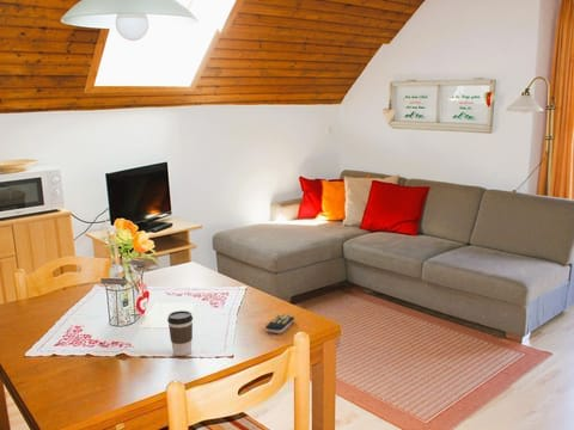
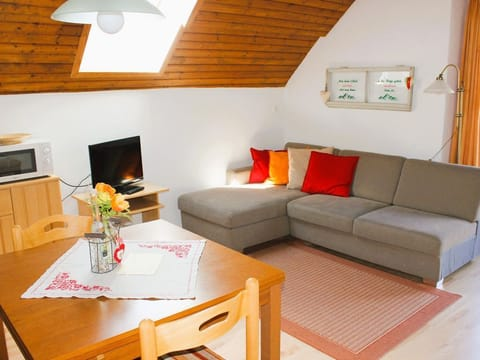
- coffee cup (181, 333)
- remote control (280, 322)
